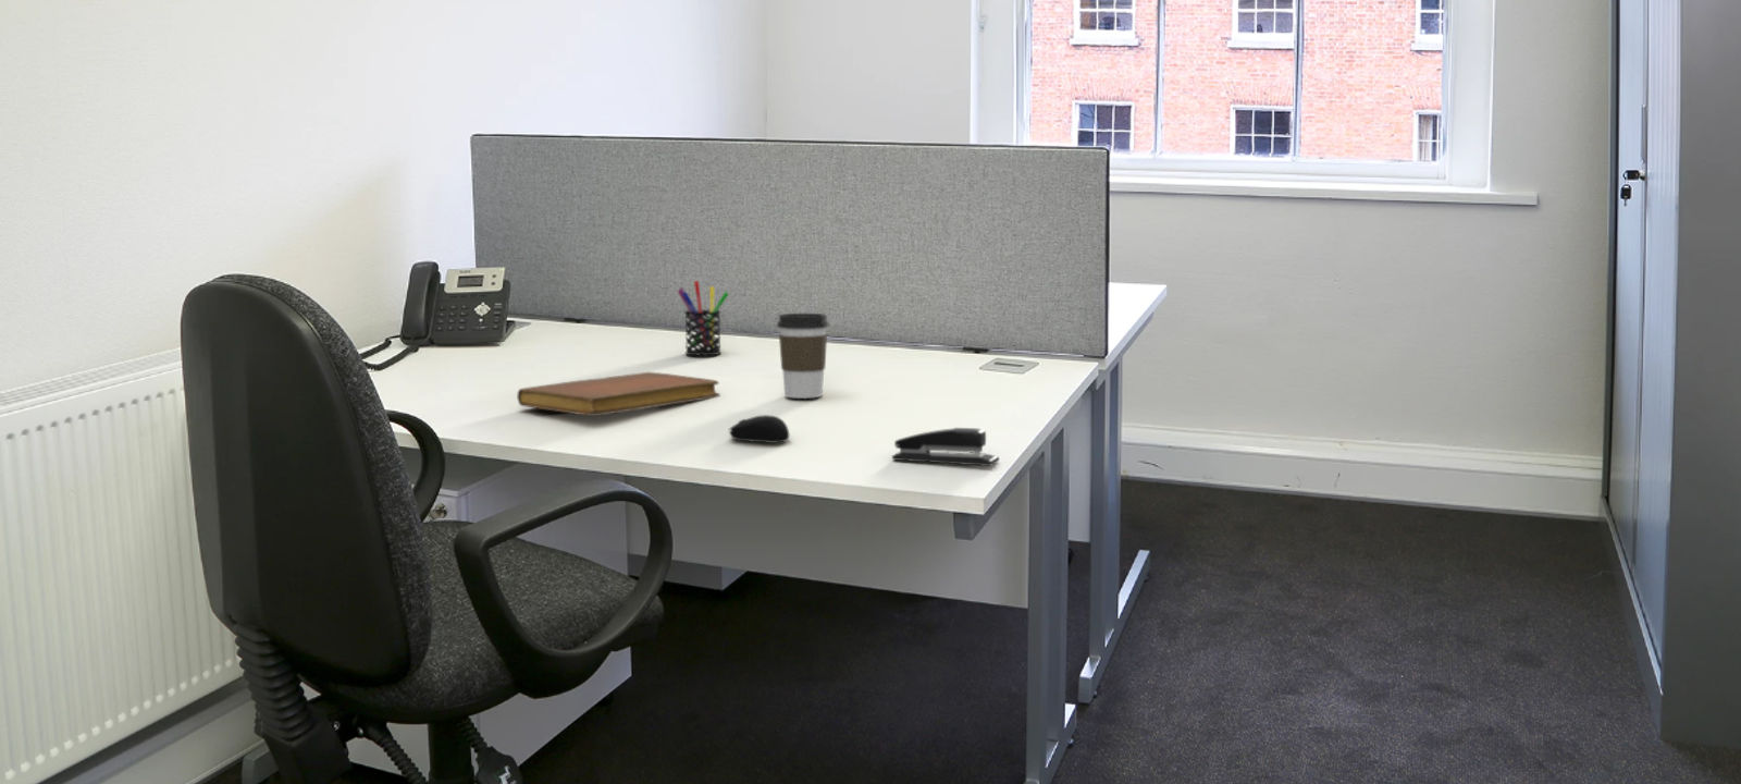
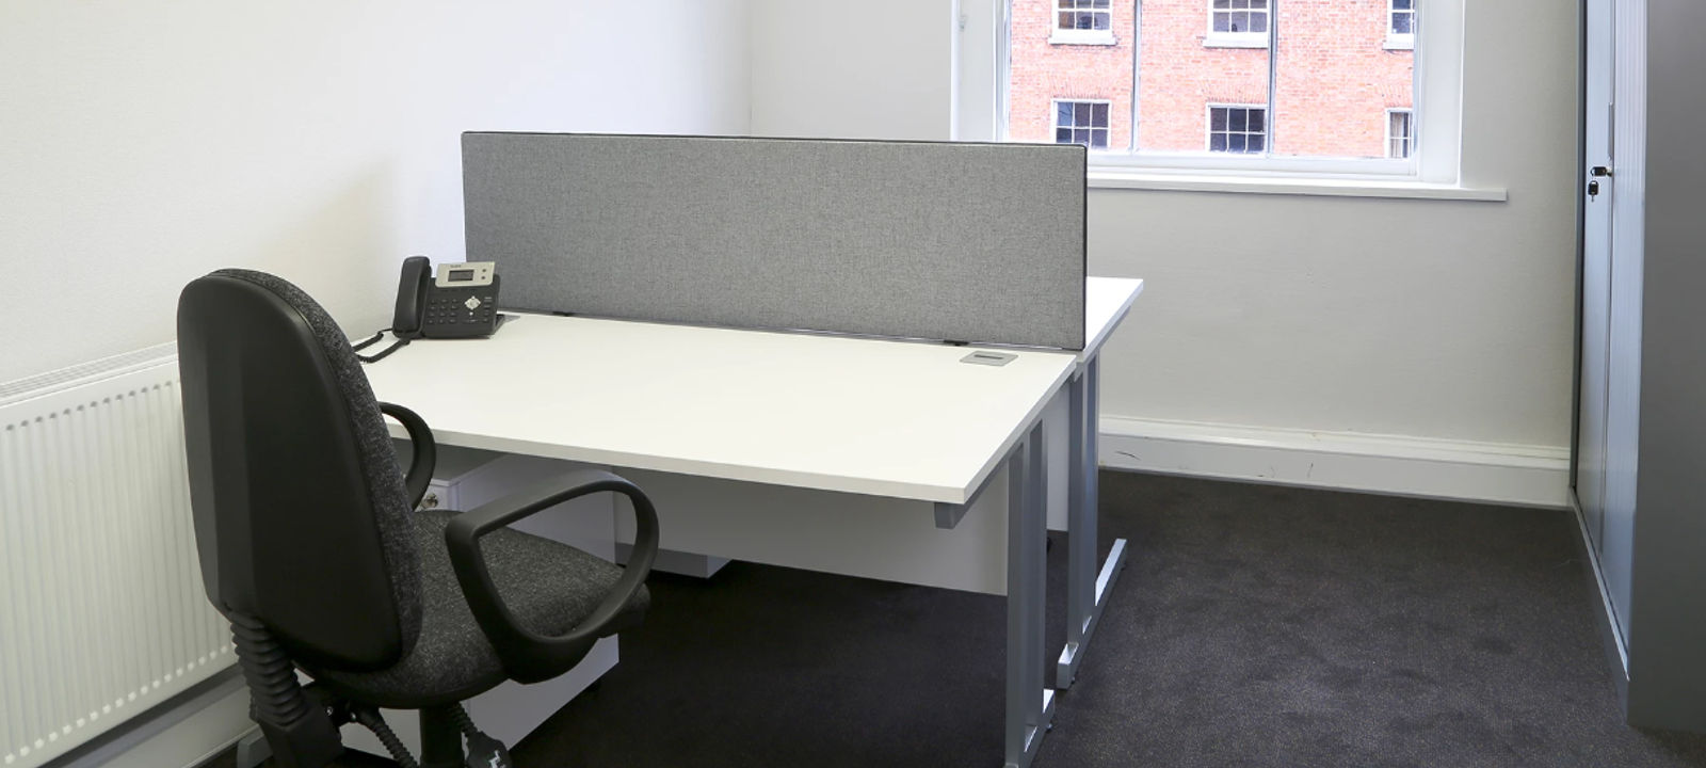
- computer mouse (758, 426)
- coffee cup (803, 355)
- notebook (621, 392)
- pen holder (706, 316)
- stapler (945, 444)
